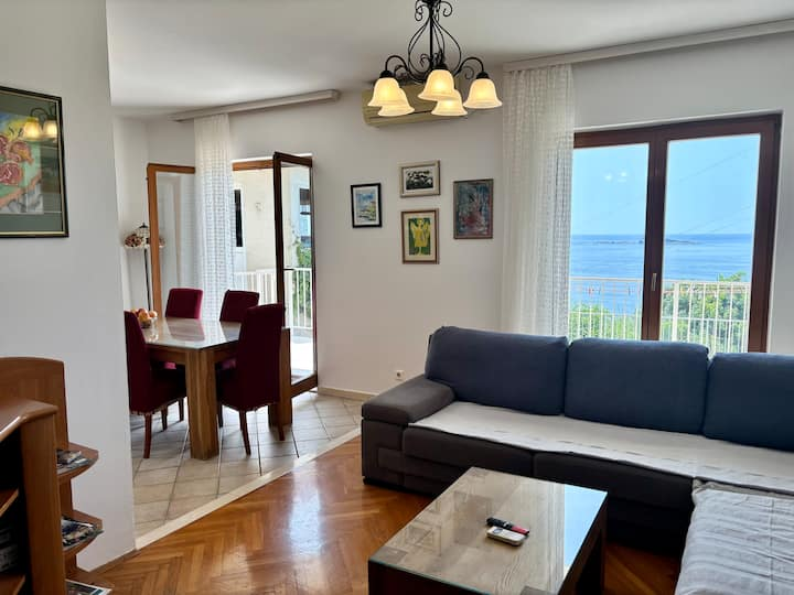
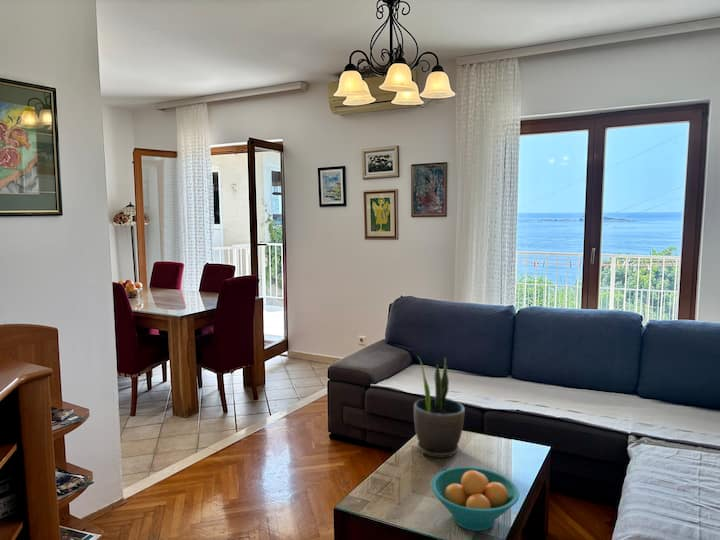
+ fruit bowl (473, 495)
+ potted plant (439, 403)
